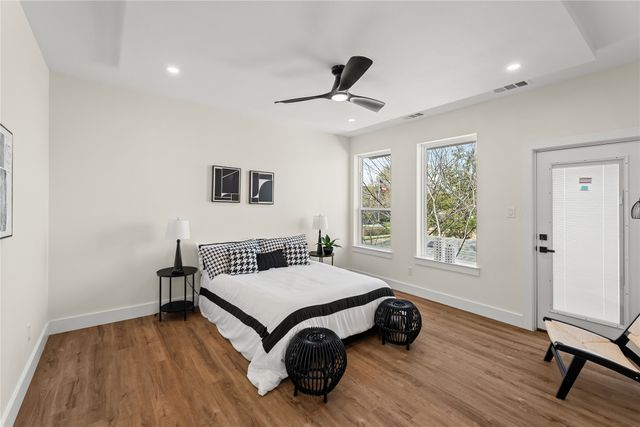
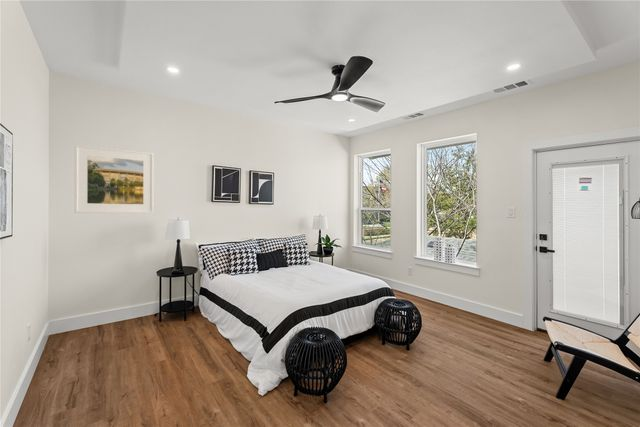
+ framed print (116, 181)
